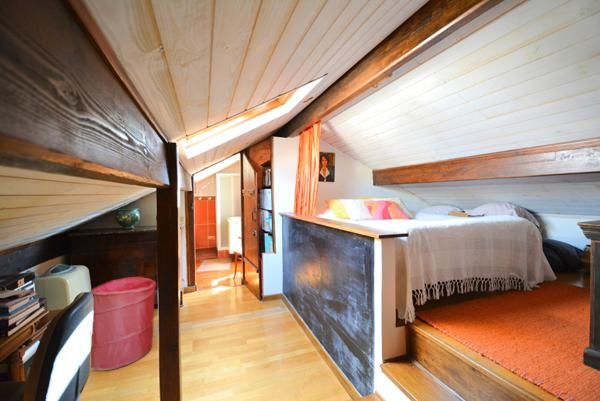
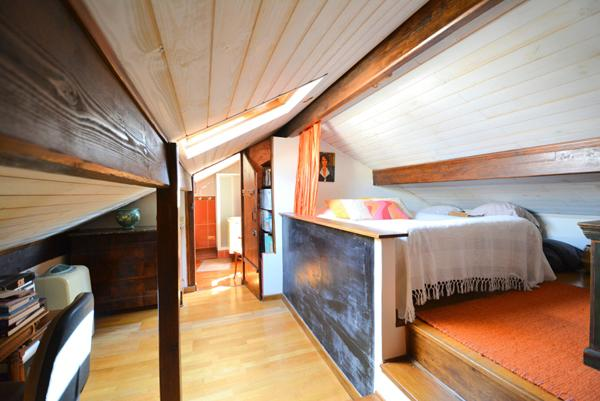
- laundry hamper (124, 317)
